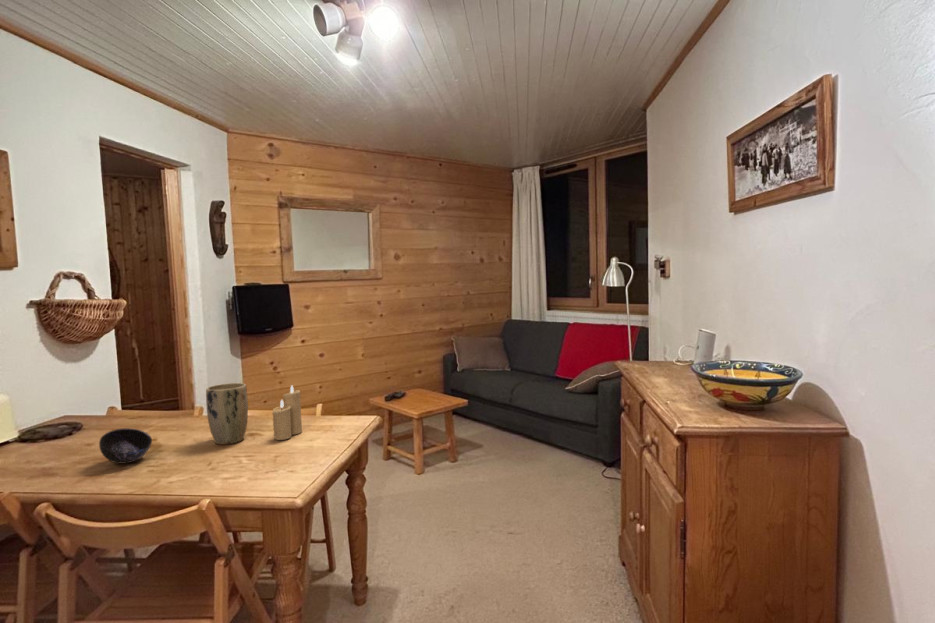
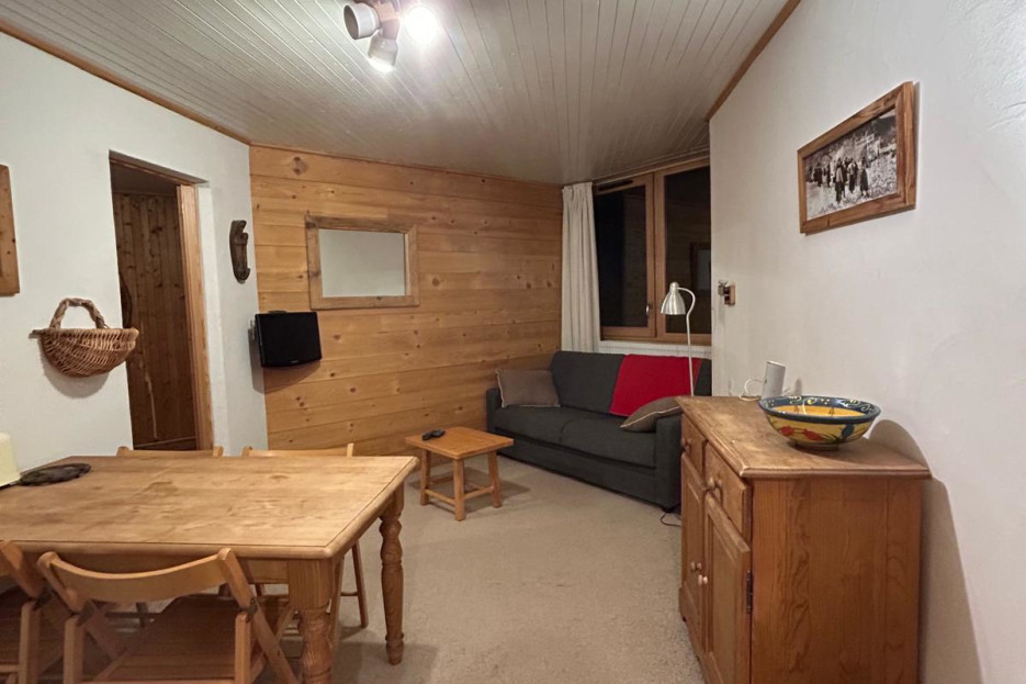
- candle (287, 411)
- bowl (126, 446)
- plant pot (227, 413)
